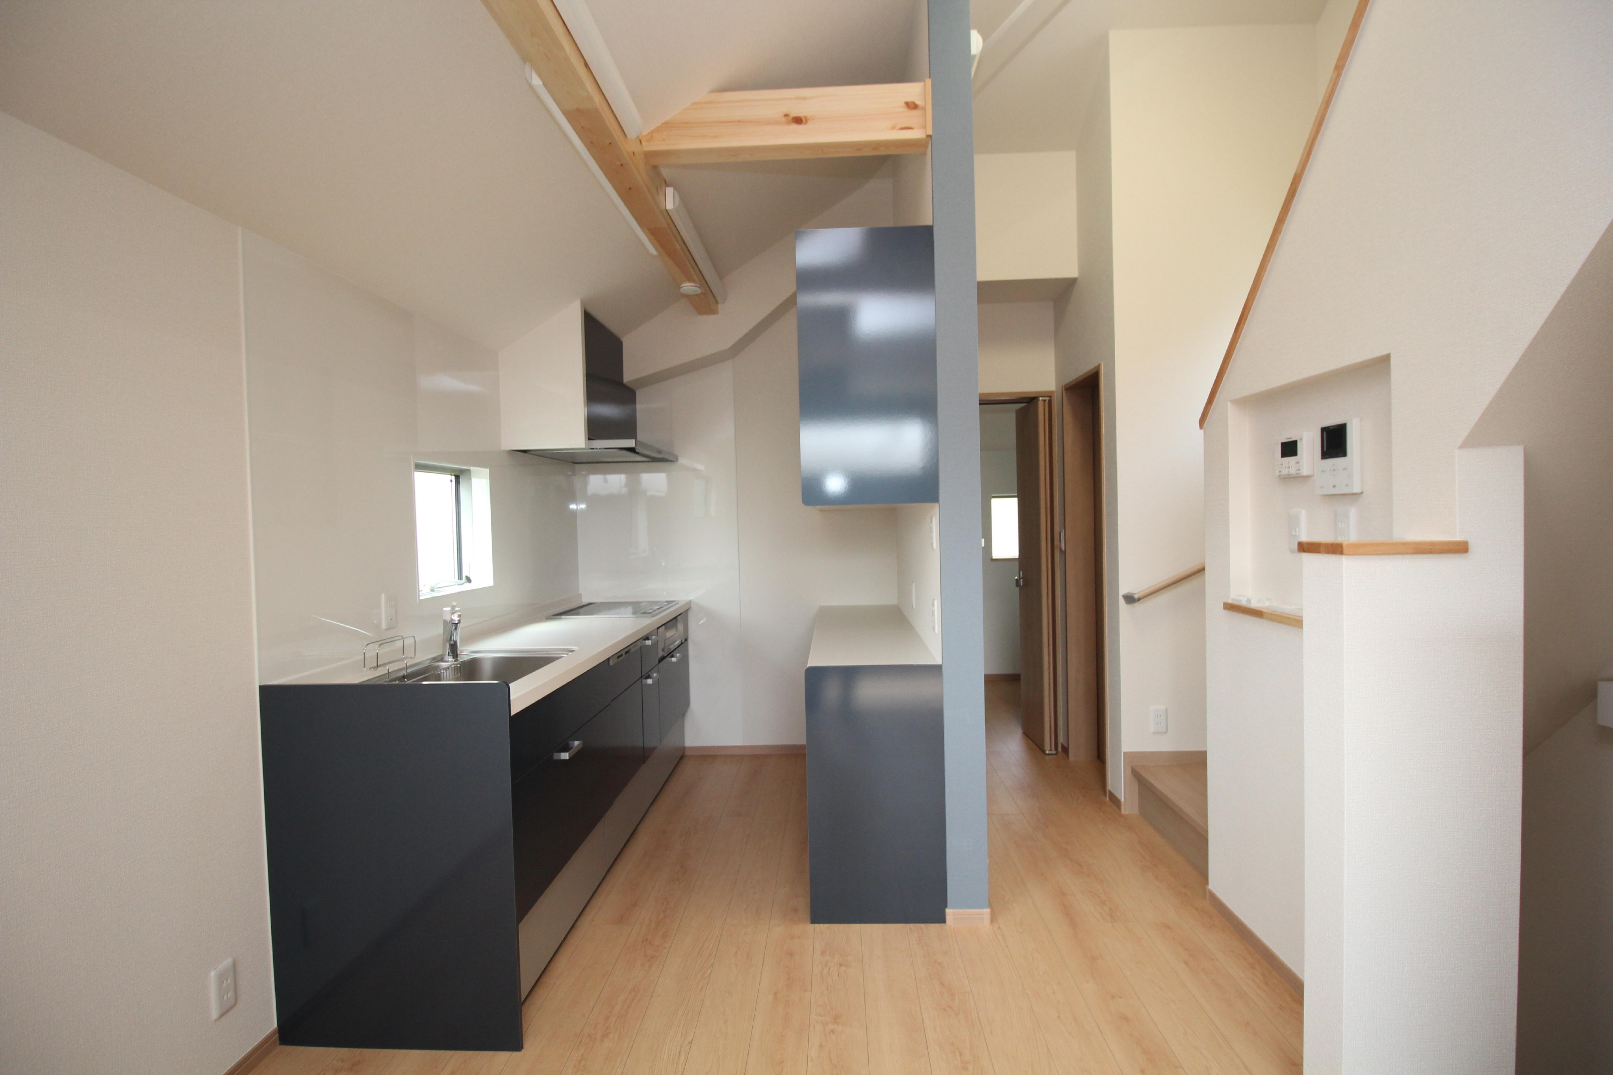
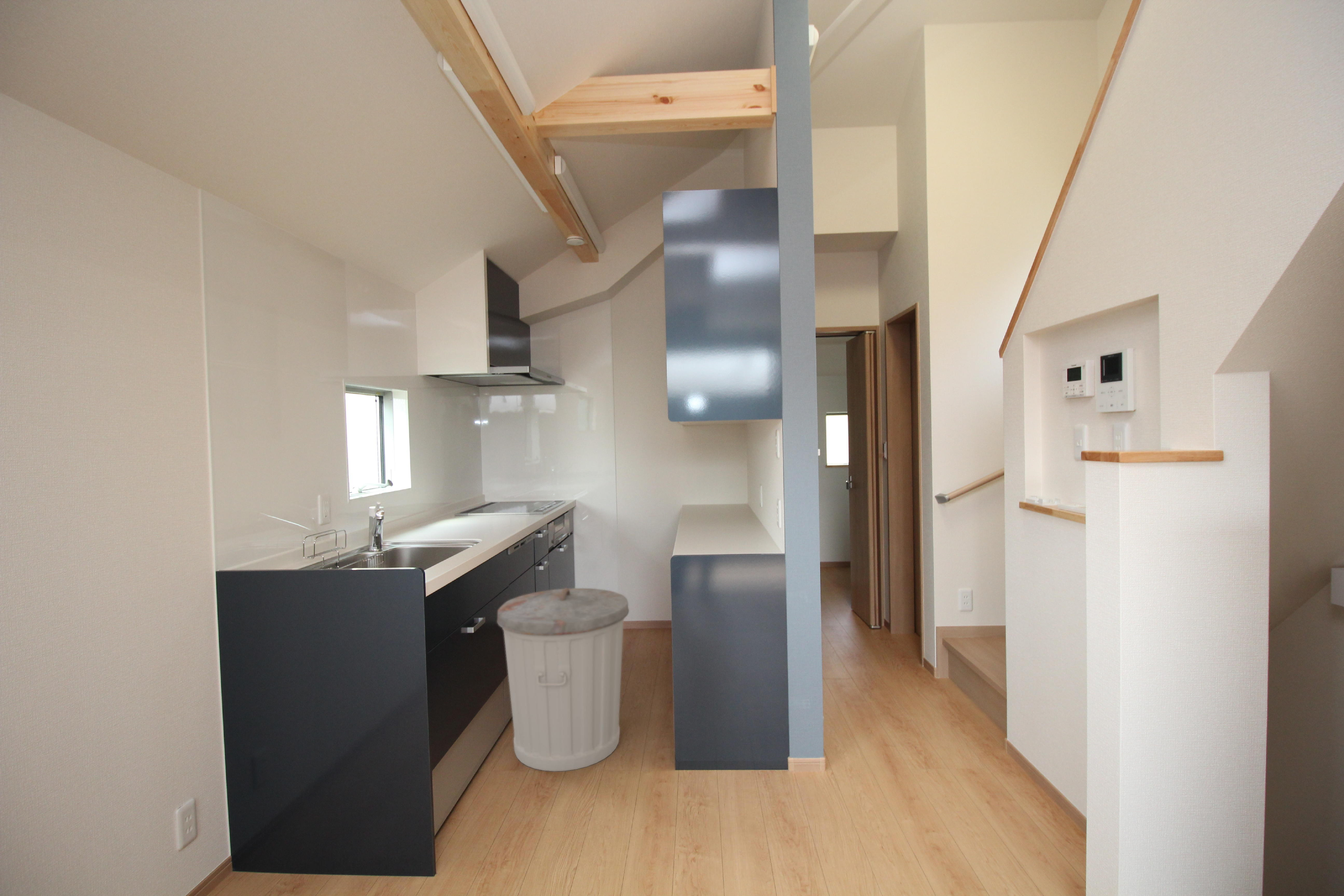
+ trash can (565, 666)
